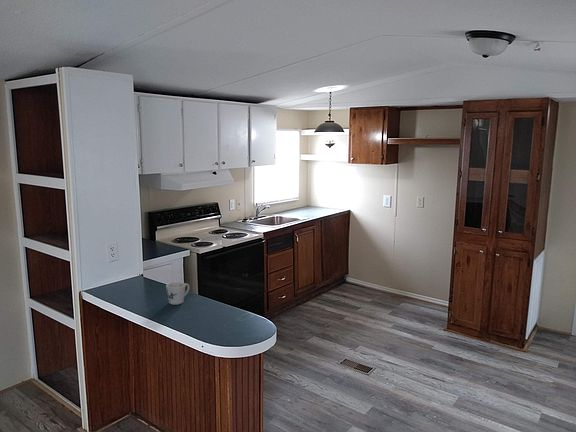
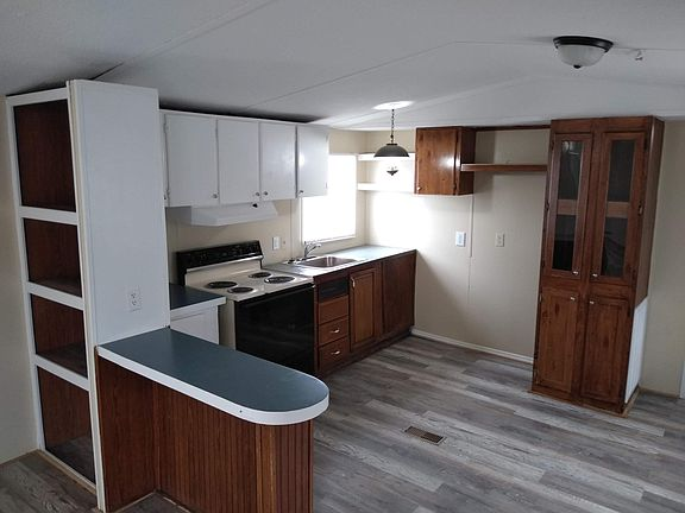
- mug (179, 292)
